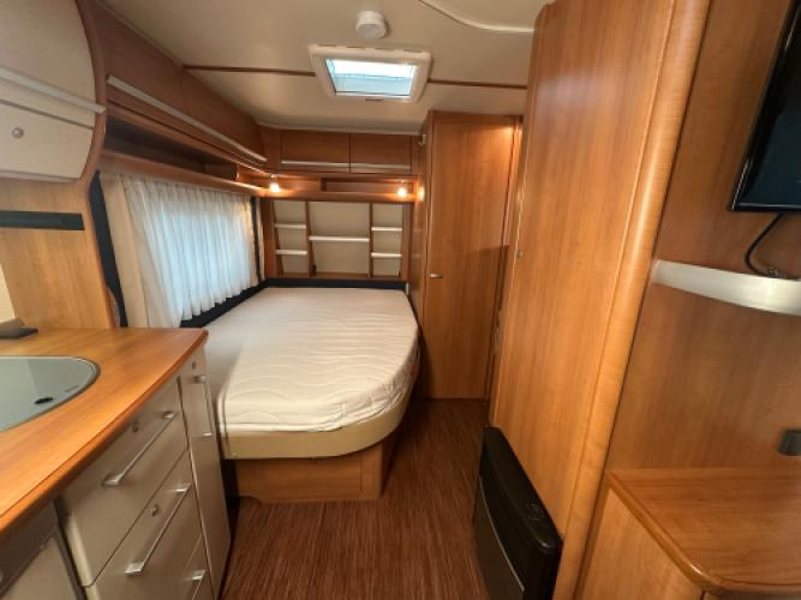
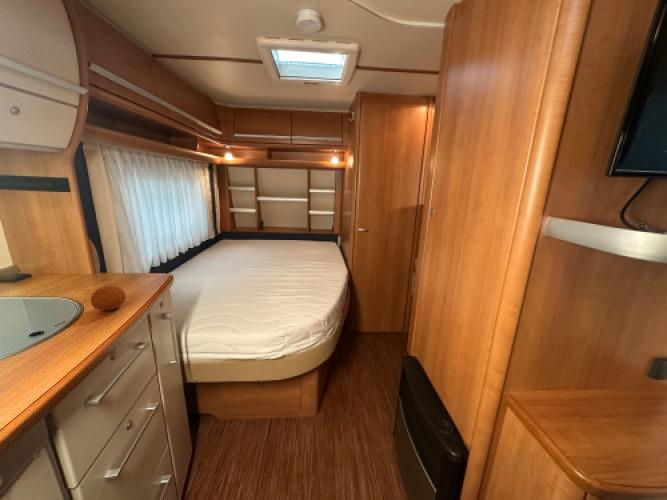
+ fruit (108, 297)
